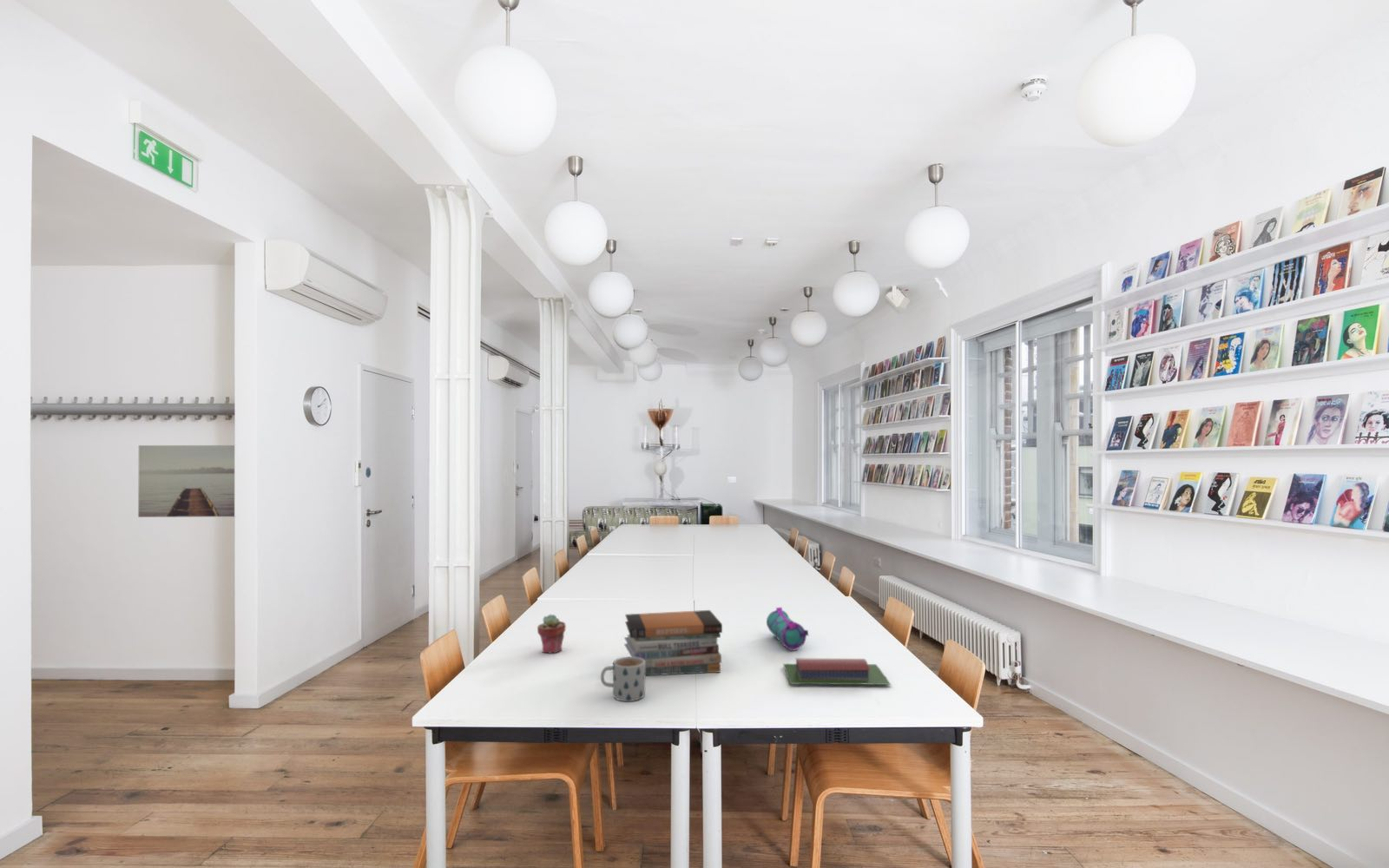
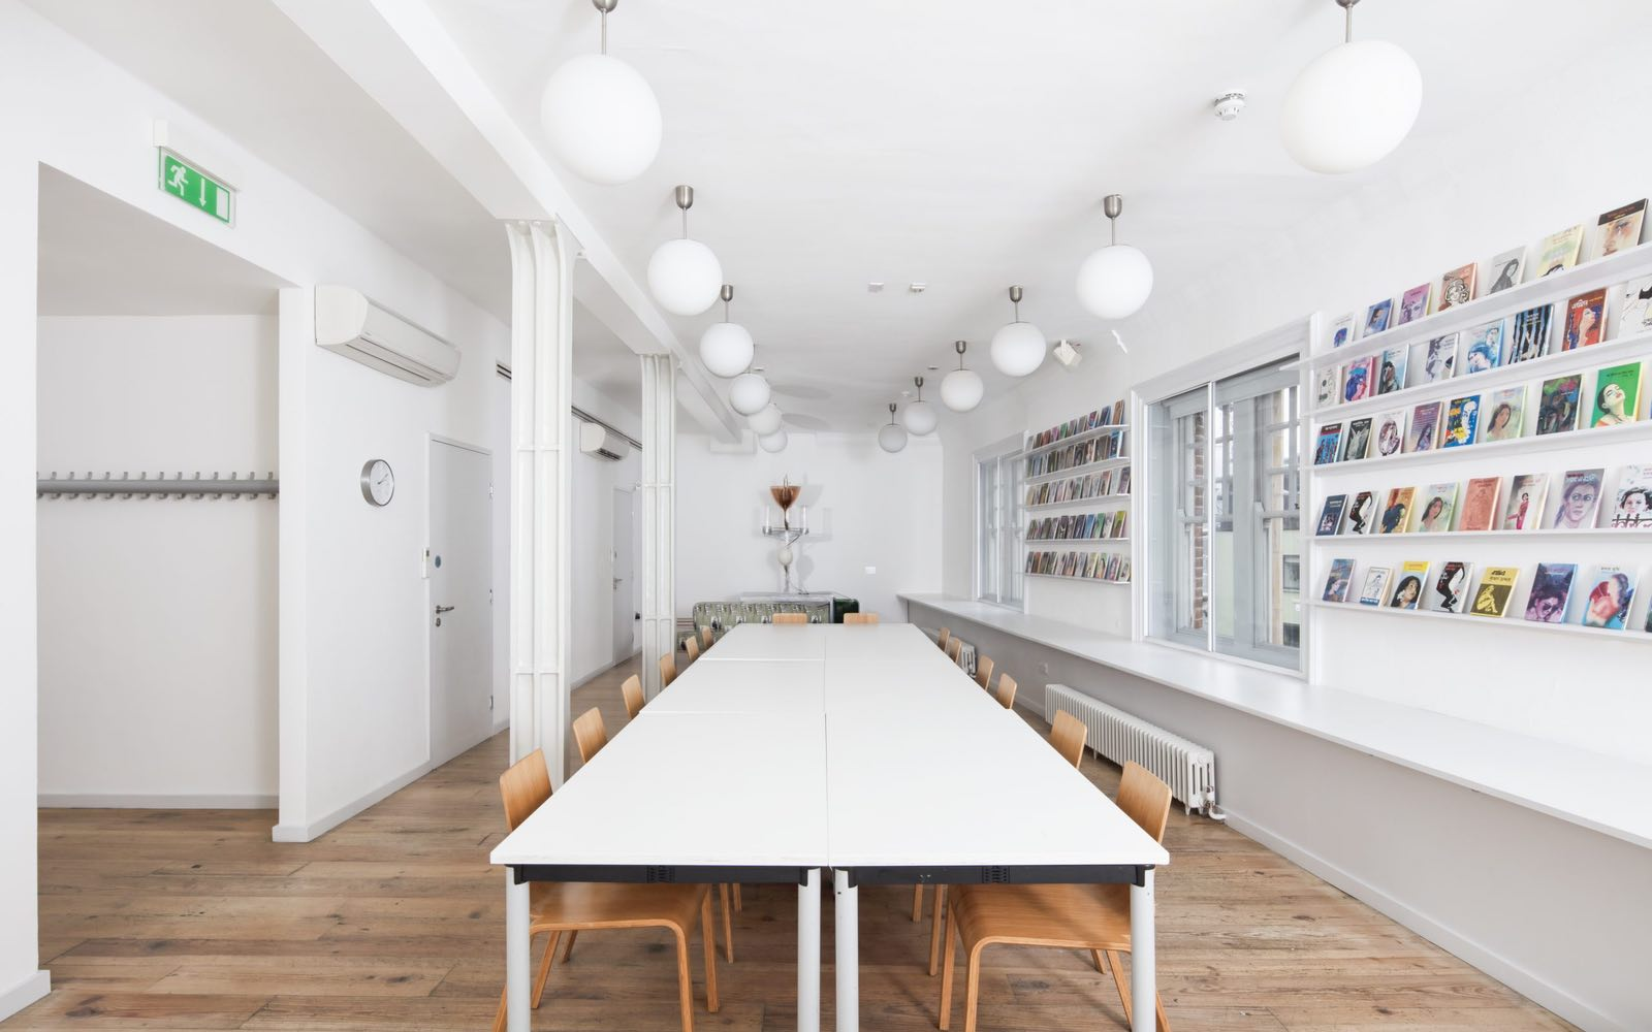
- architectural model (834, 667)
- book stack (672, 642)
- pencil case (786, 628)
- mug (622, 678)
- wall art (194, 481)
- potted succulent (551, 632)
